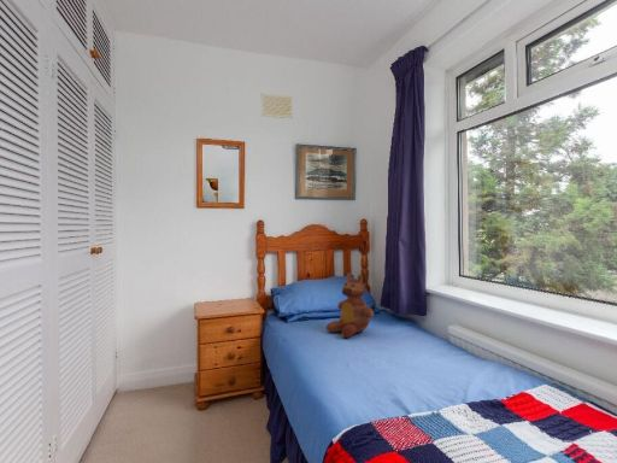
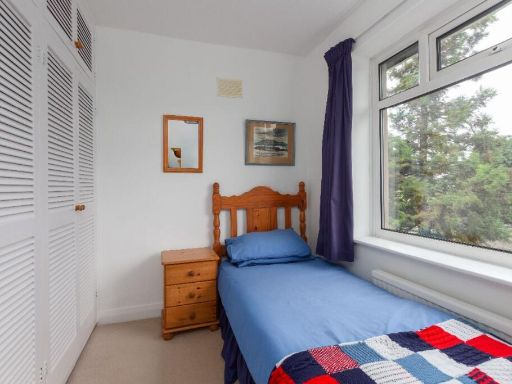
- teddy bear (348, 303)
